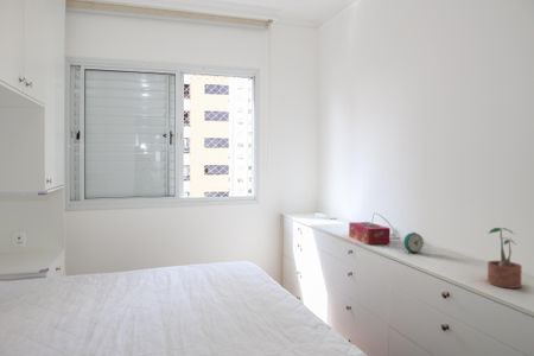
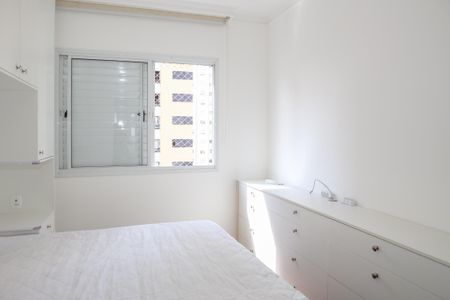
- alarm clock (412, 241)
- tissue box (368, 233)
- potted plant (501, 255)
